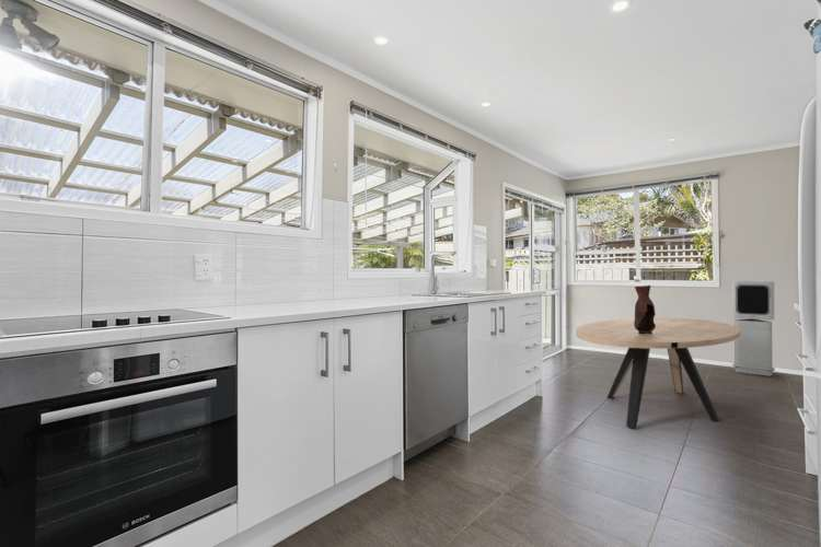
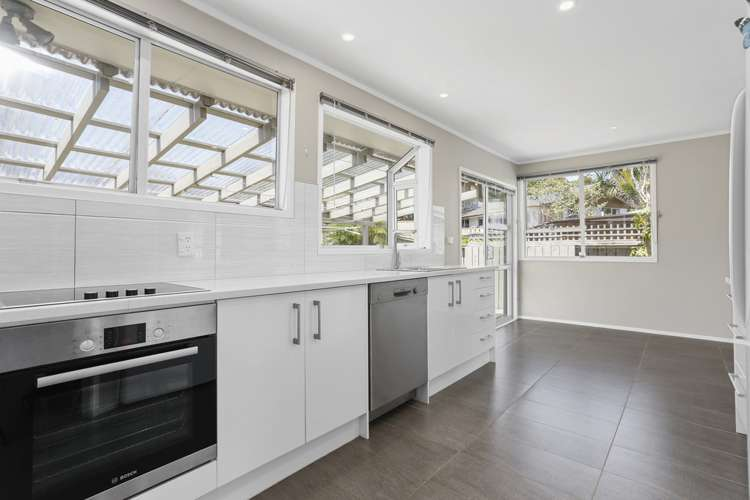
- dining table (647, 362)
- vase (645, 310)
- air purifier (752, 326)
